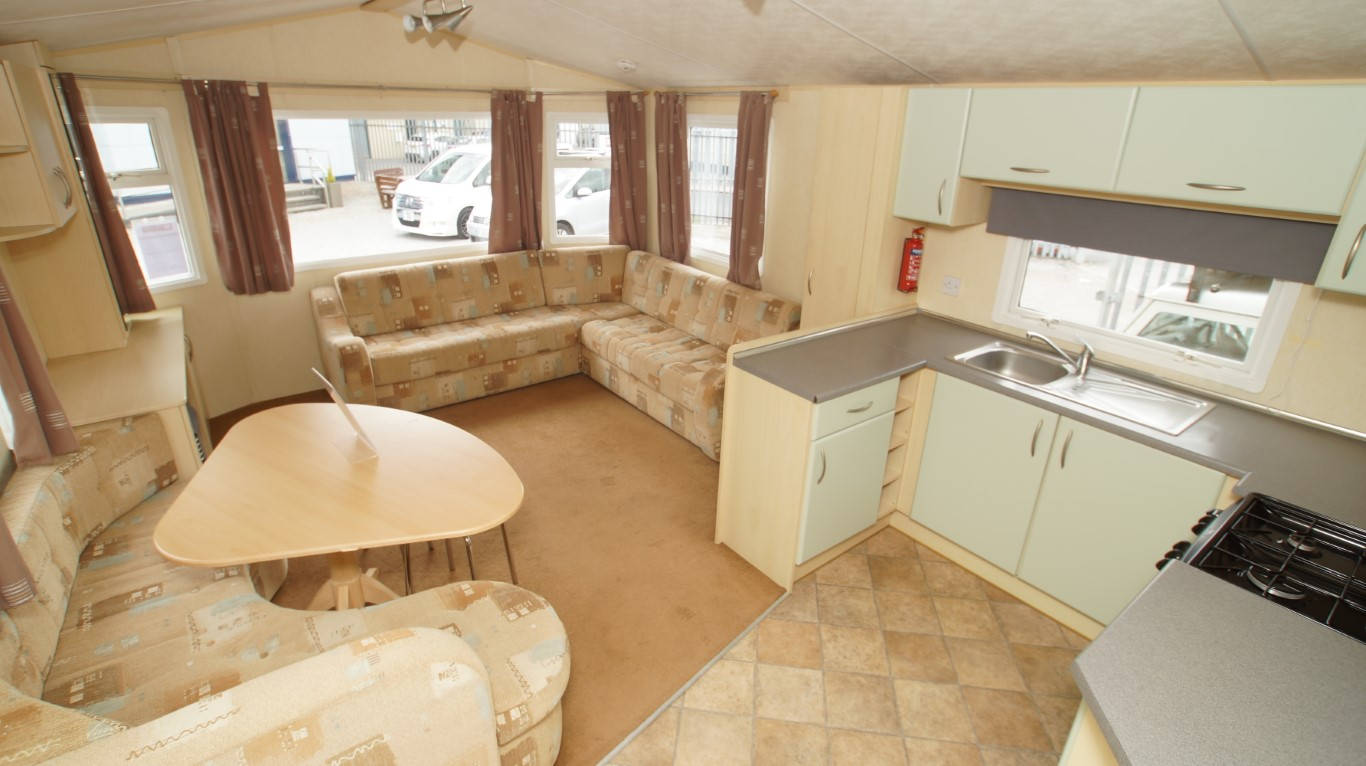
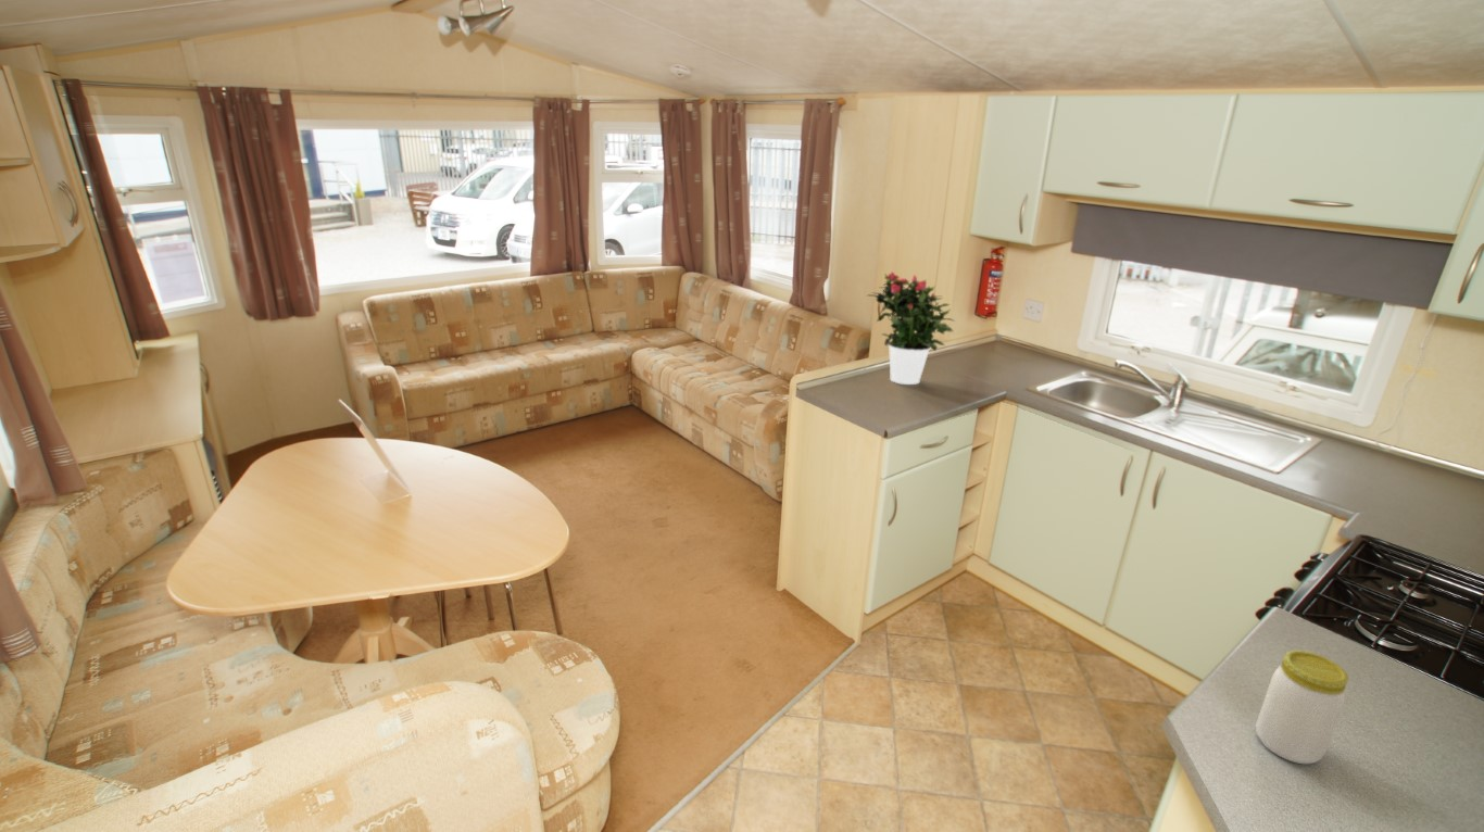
+ potted flower (907, 328)
+ jar (1300, 706)
